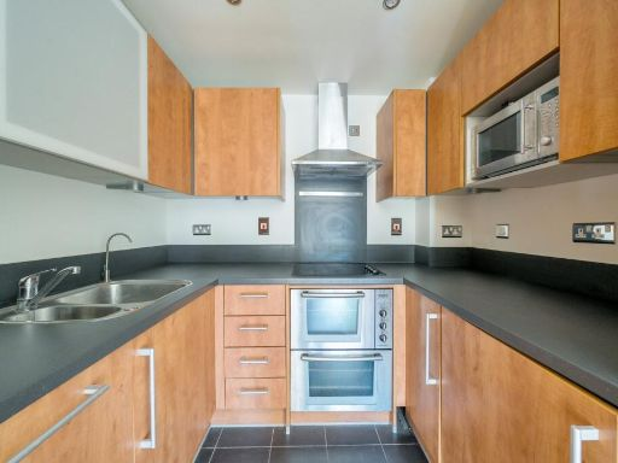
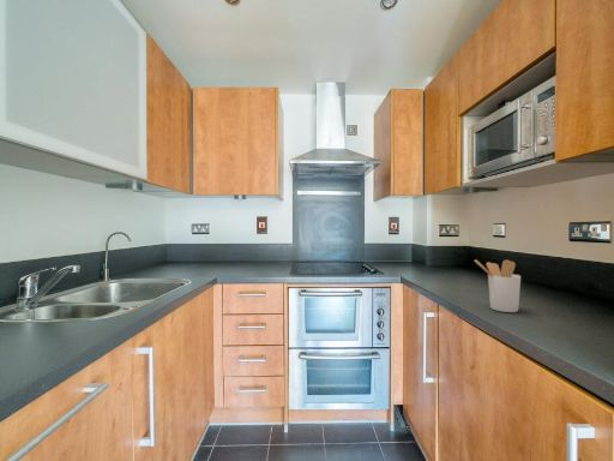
+ utensil holder (495, 283)
